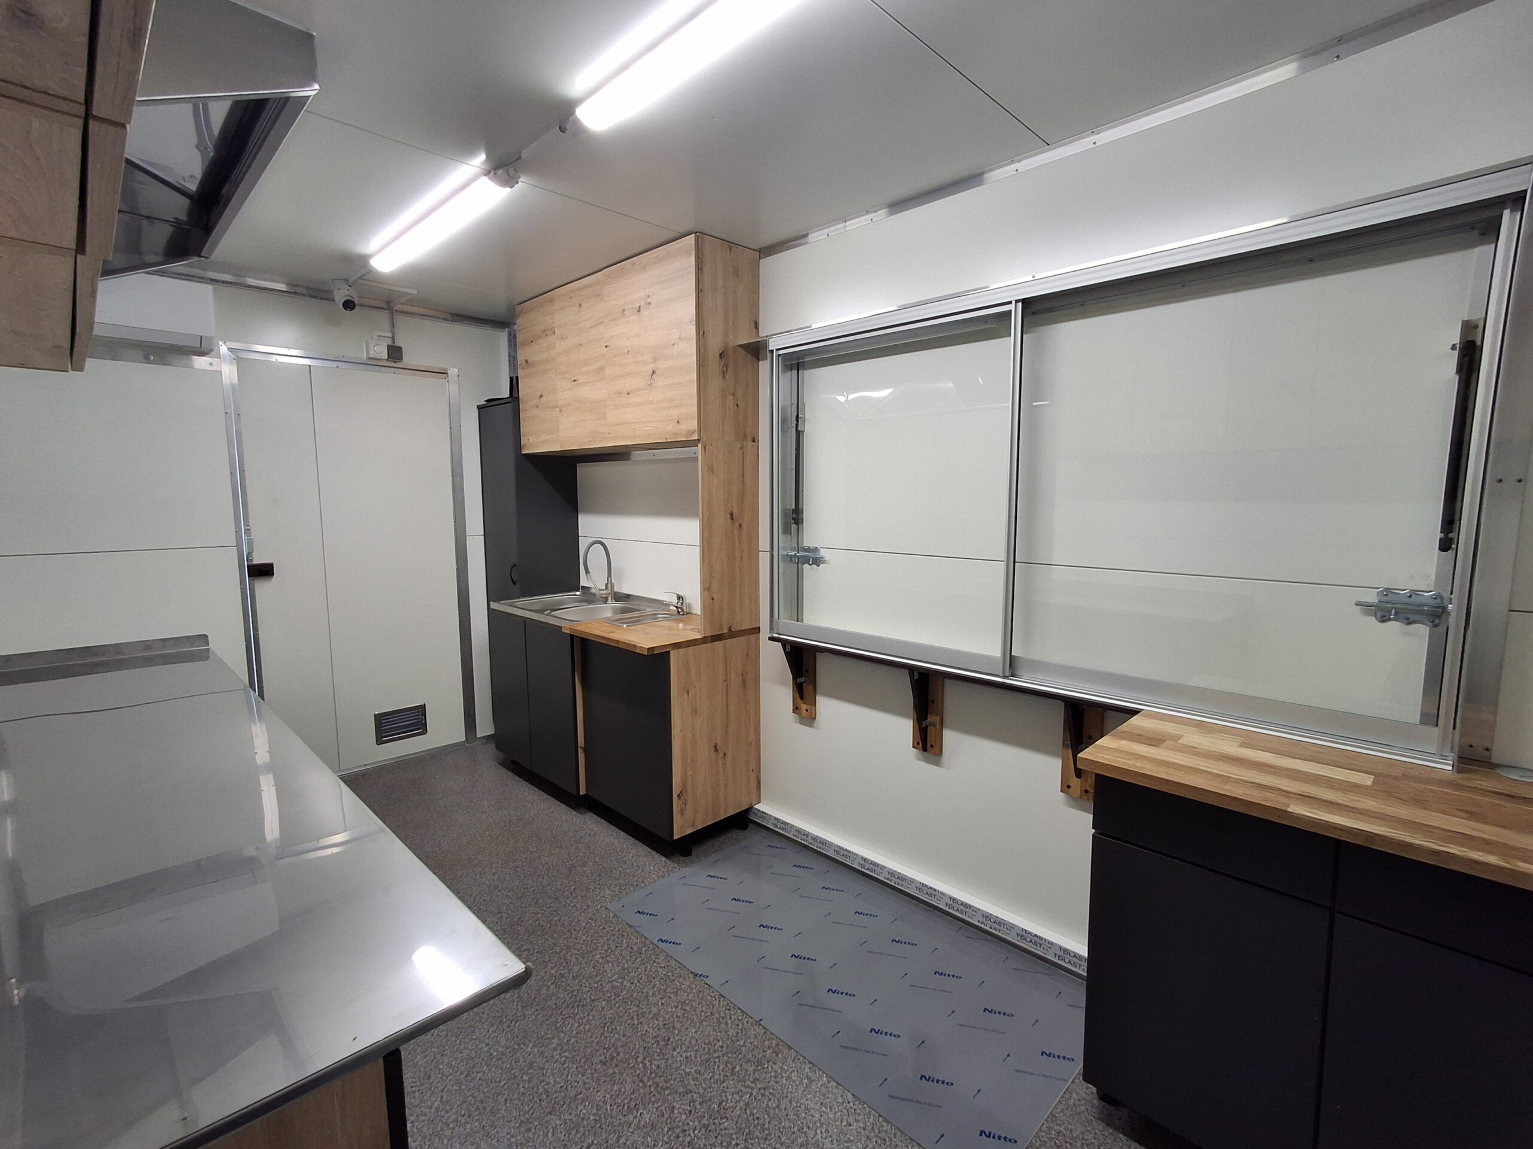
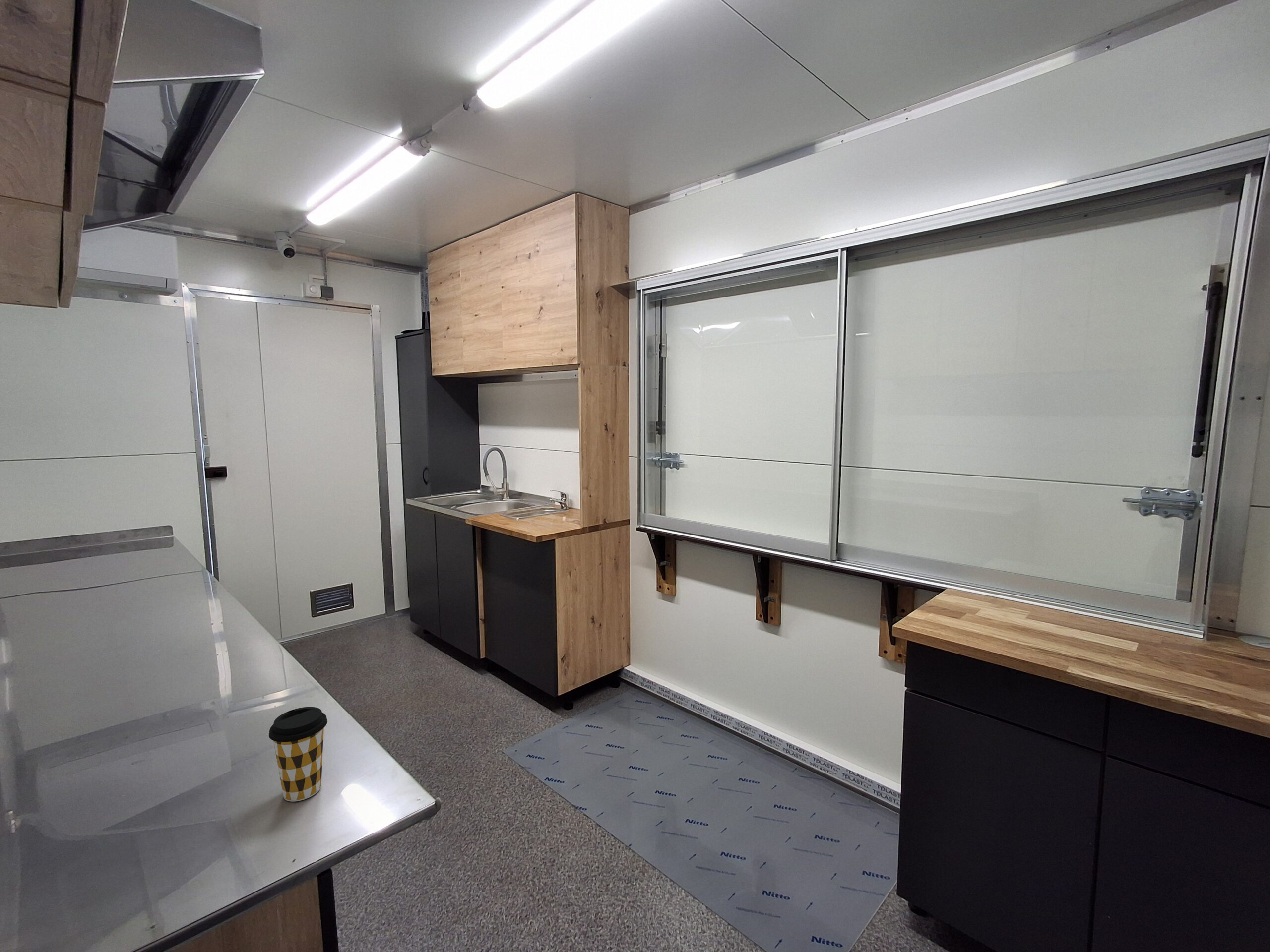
+ coffee cup (300, 754)
